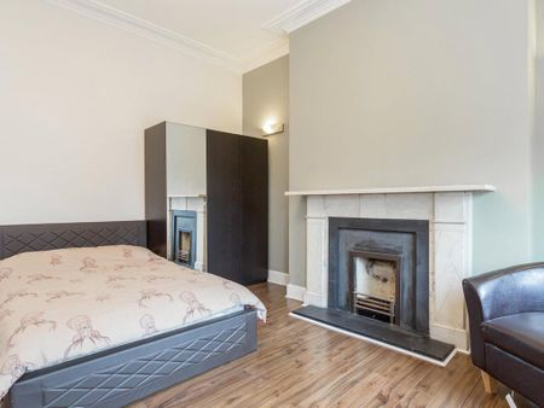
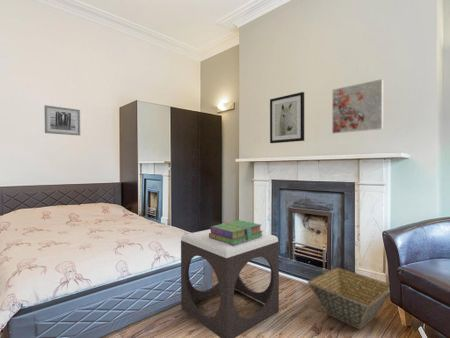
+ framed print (356, 108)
+ footstool (229, 271)
+ wall art (286, 119)
+ wall art (63, 121)
+ basket (350, 299)
+ stack of books (236, 230)
